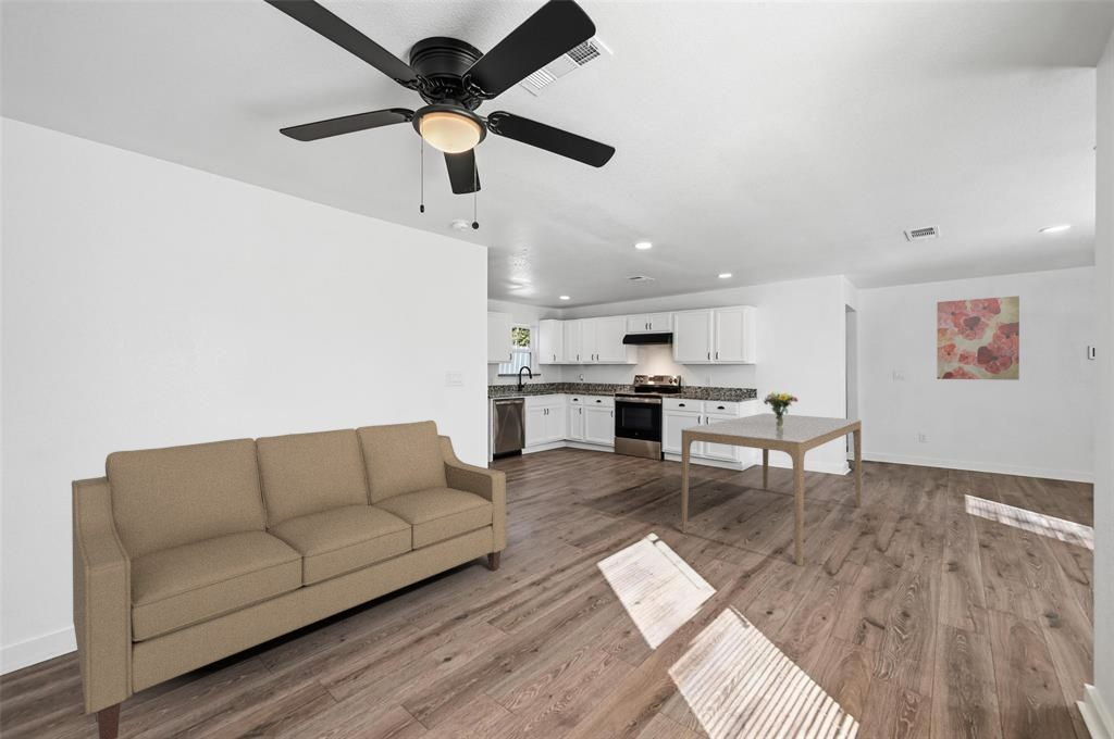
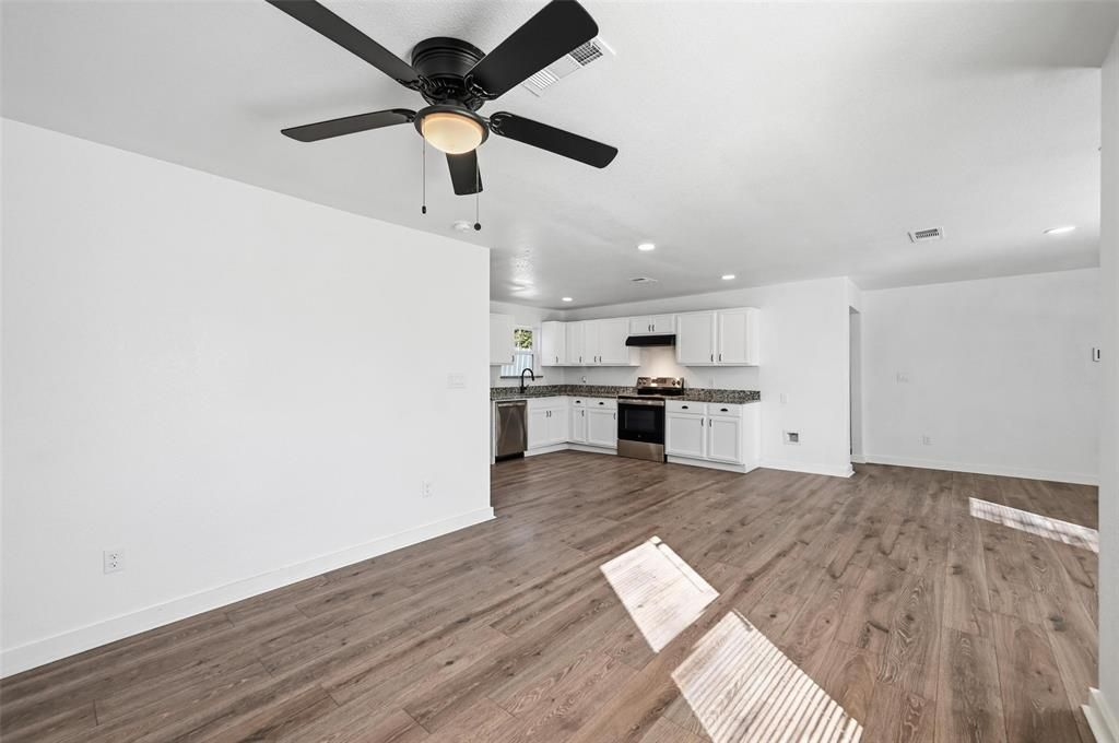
- bouquet (779, 409)
- sofa (326, 519)
- dining table (767, 472)
- wall art (976, 339)
